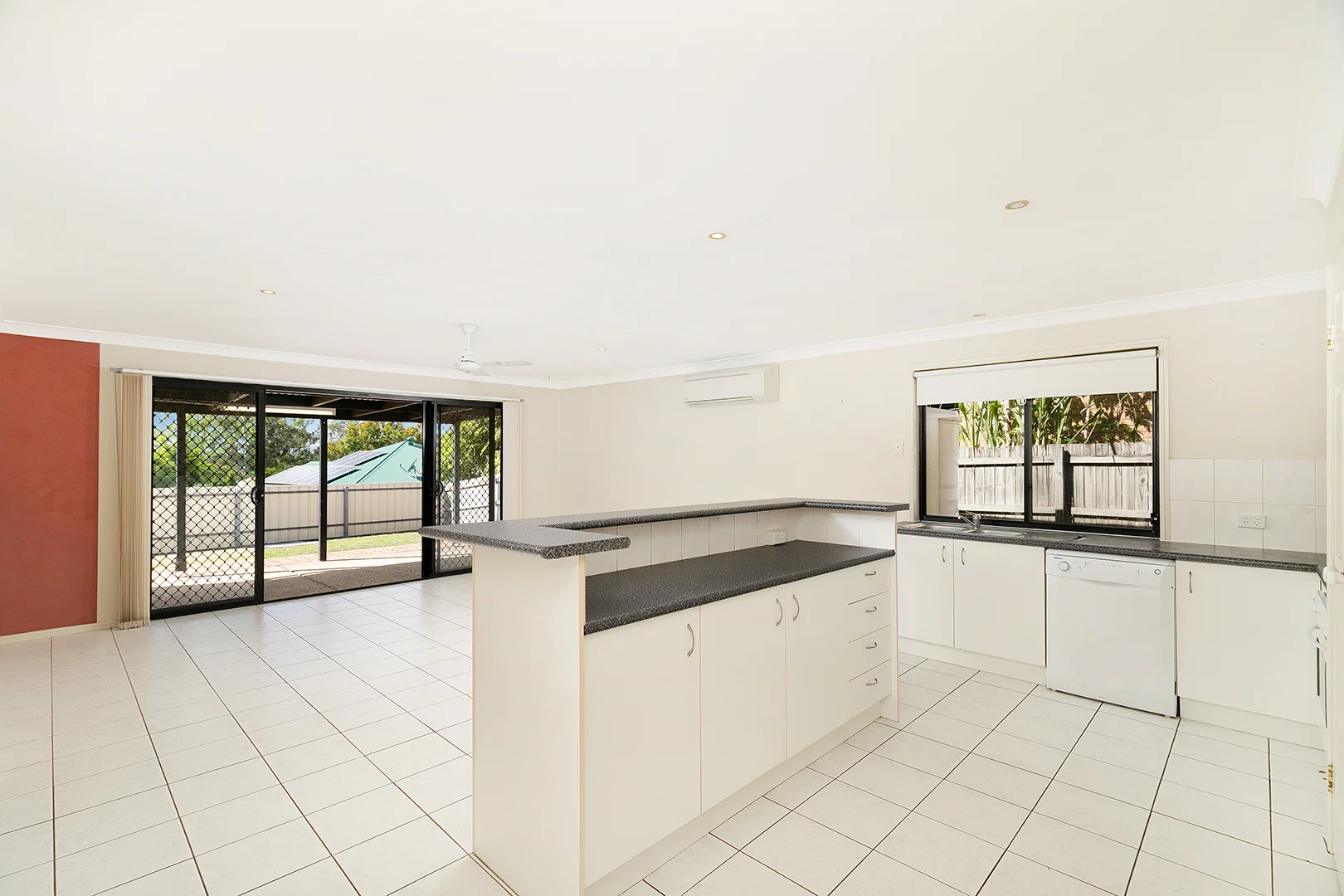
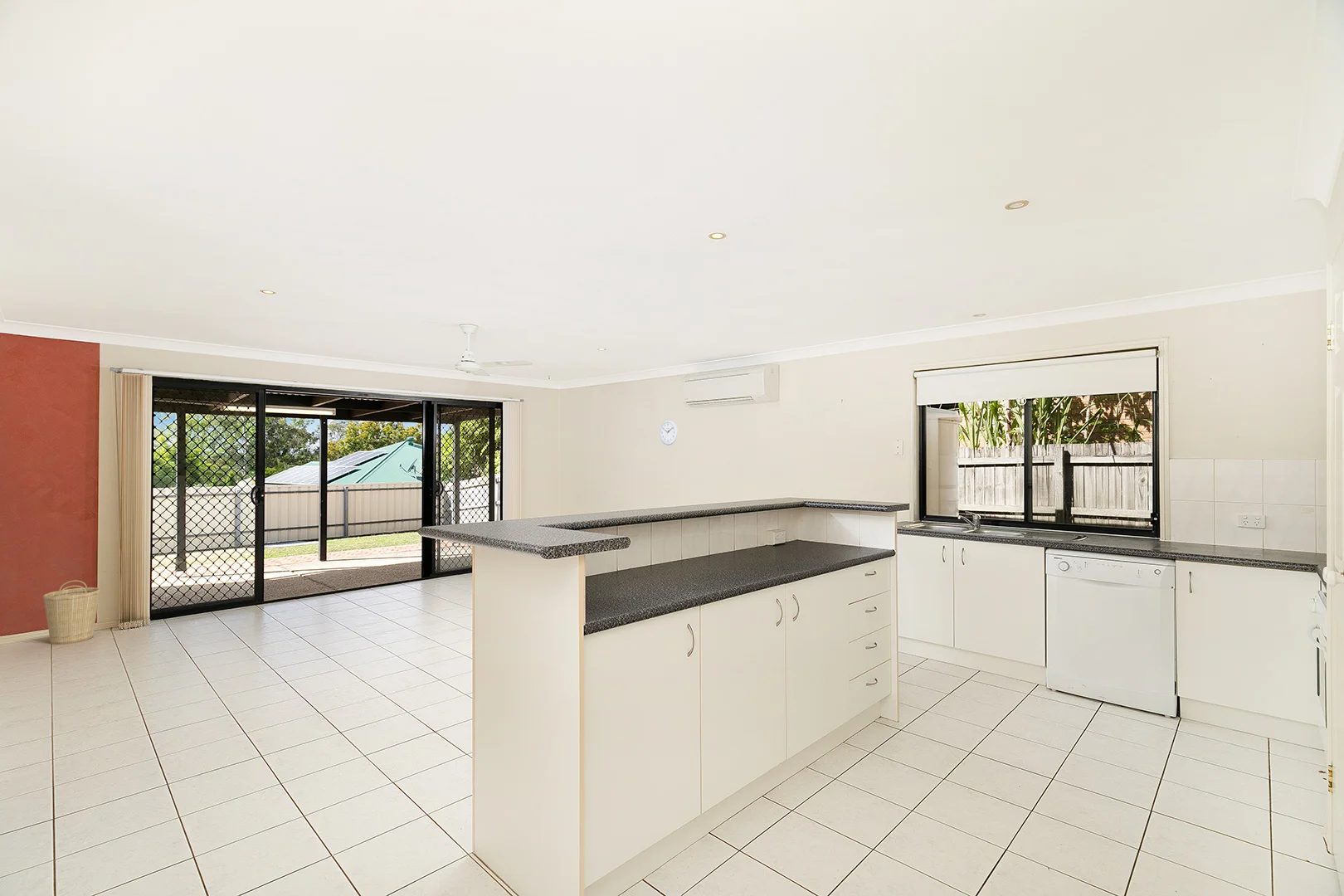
+ basket (72, 611)
+ wall clock (668, 432)
